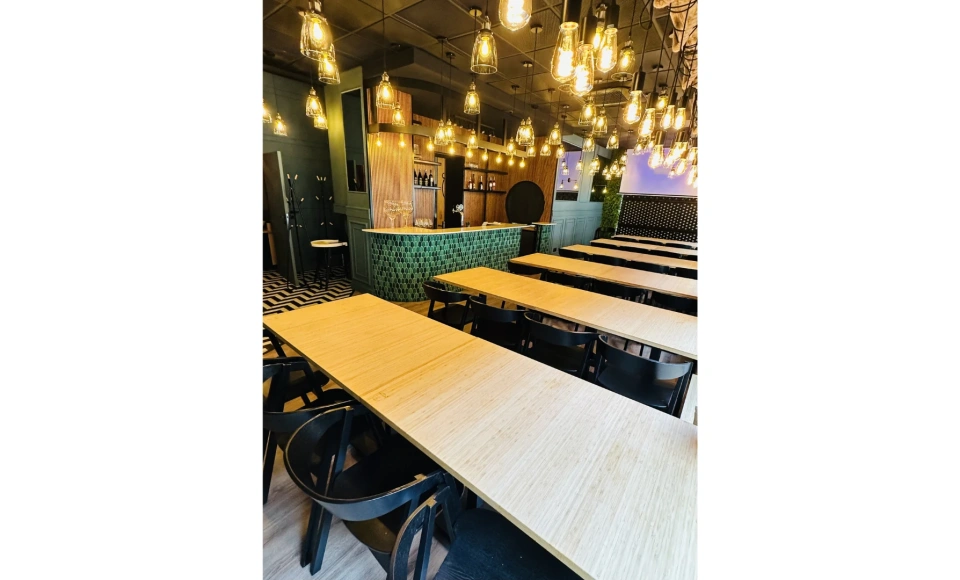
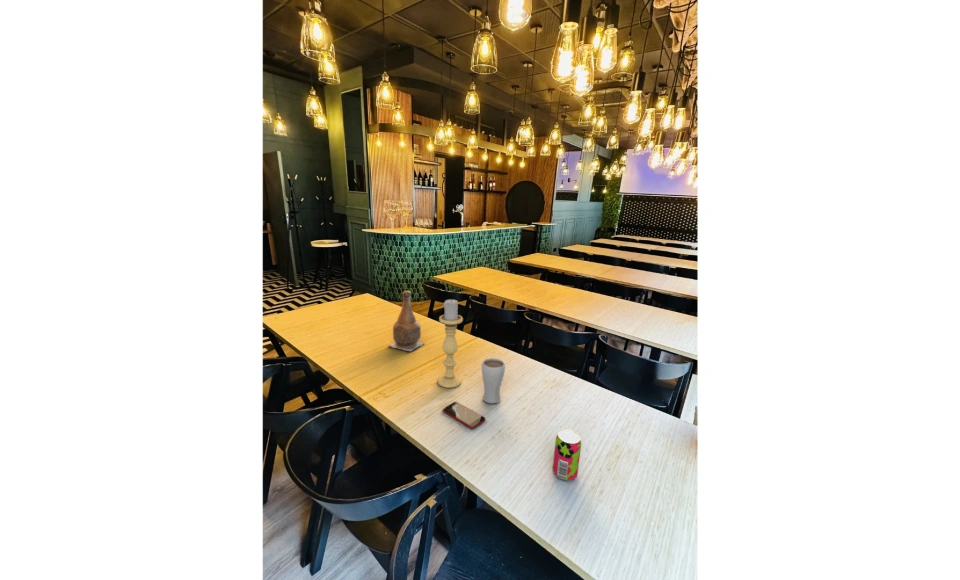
+ bottle (406, 318)
+ candle holder (450, 341)
+ smartphone (463, 414)
+ beverage can (566, 454)
+ drinking glass (492, 381)
